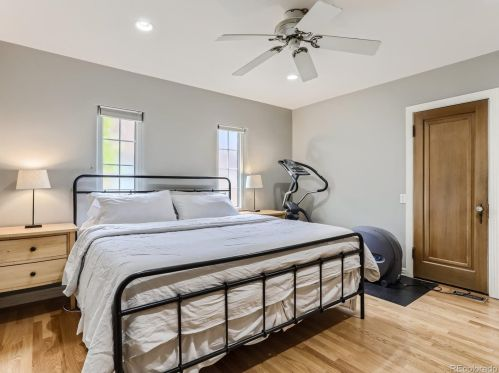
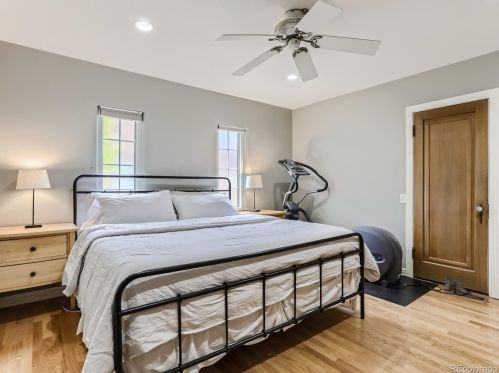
+ boots (454, 284)
